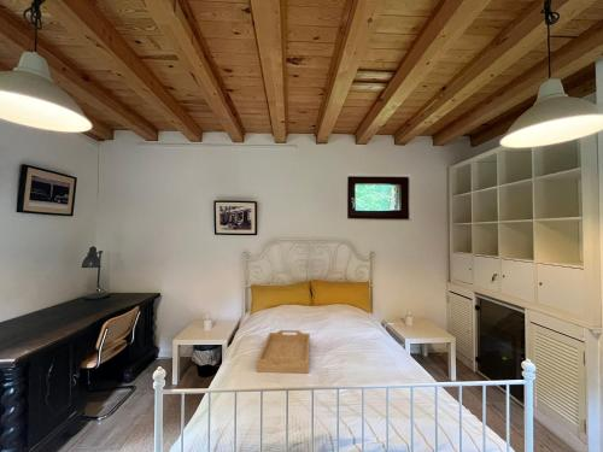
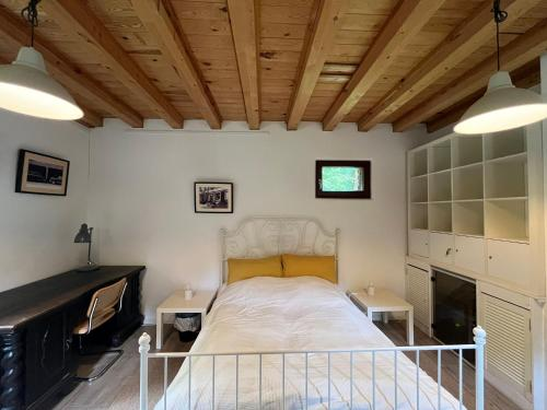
- serving tray (286, 348)
